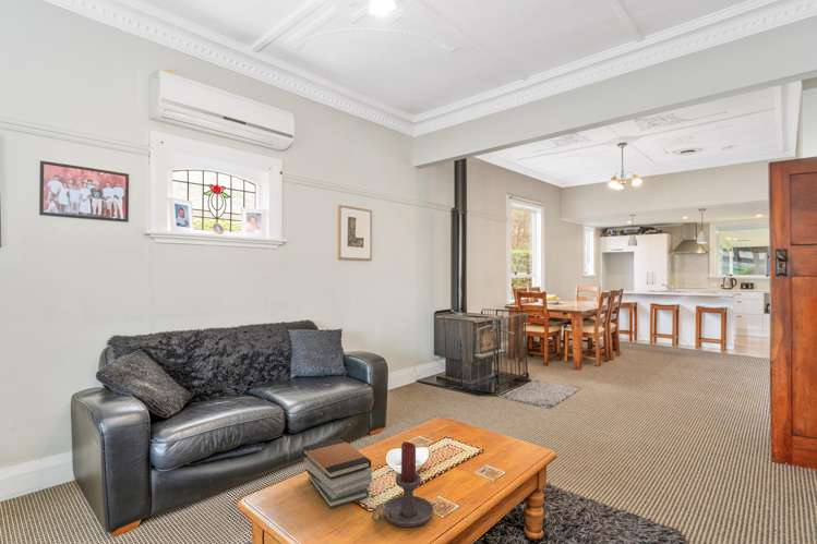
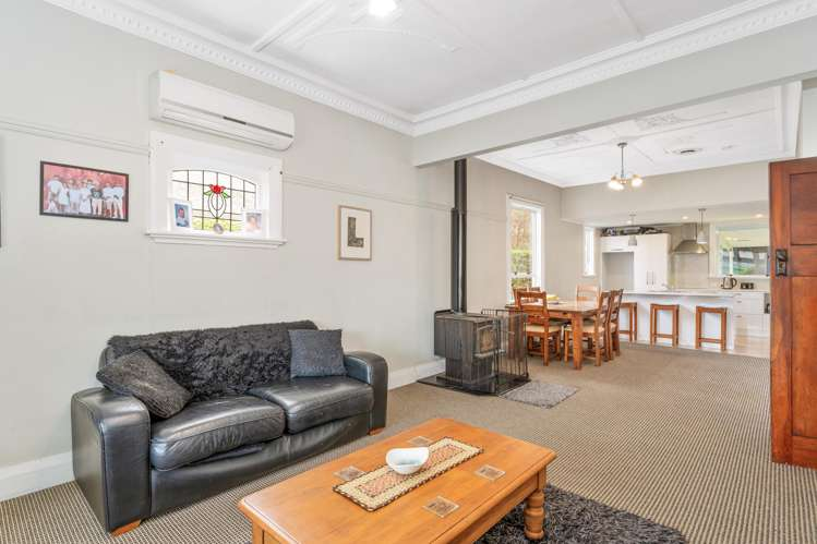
- book stack (336, 470)
- candle holder (401, 481)
